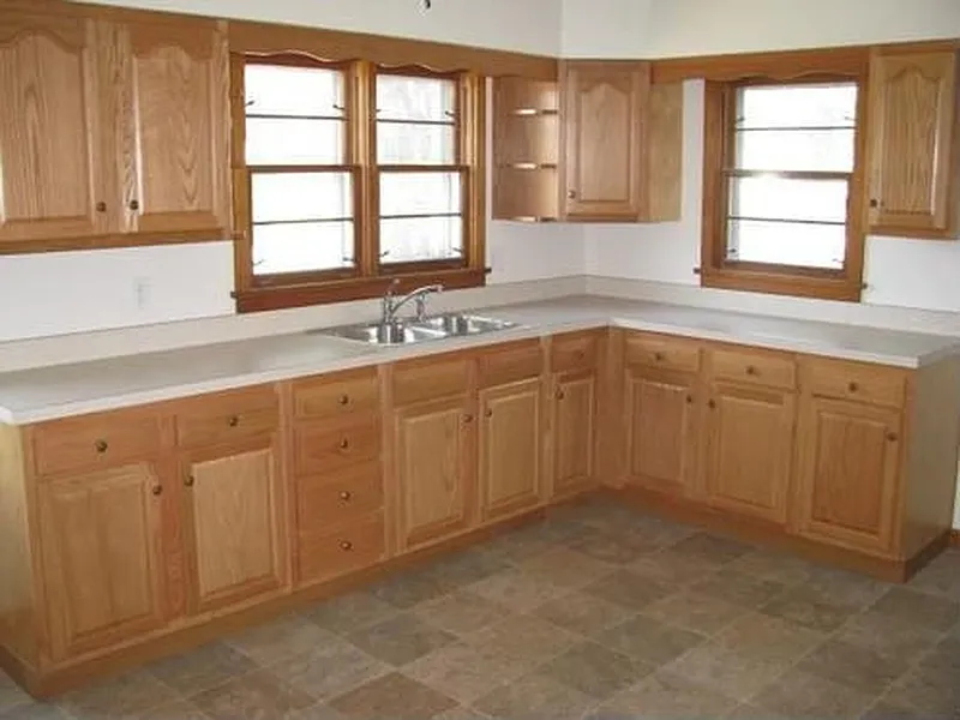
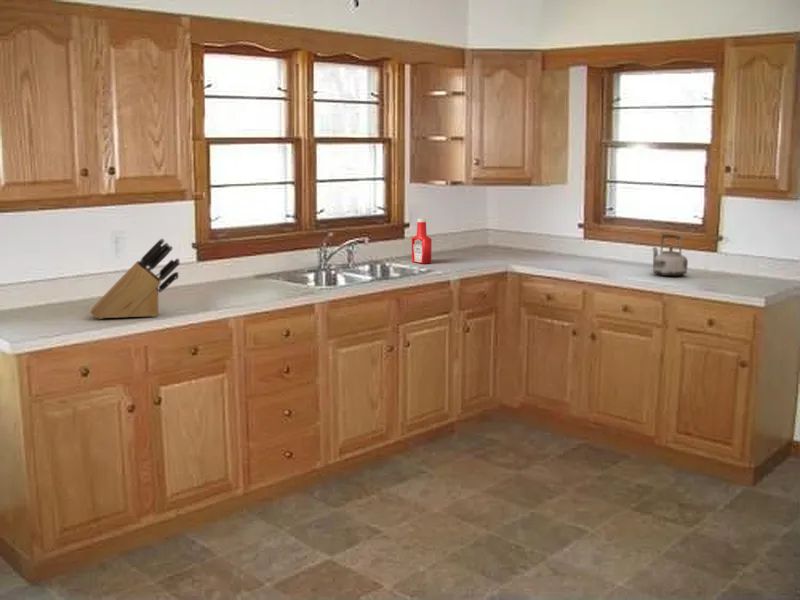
+ knife block (135, 277)
+ kettle (667, 254)
+ soap bottle (421, 240)
